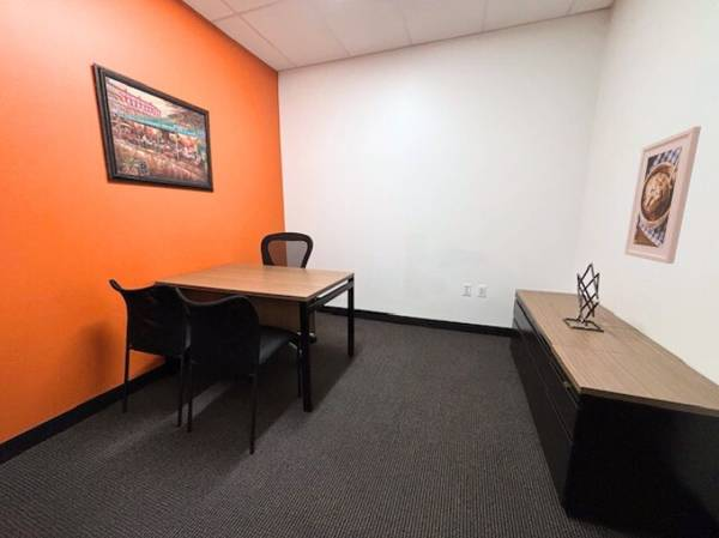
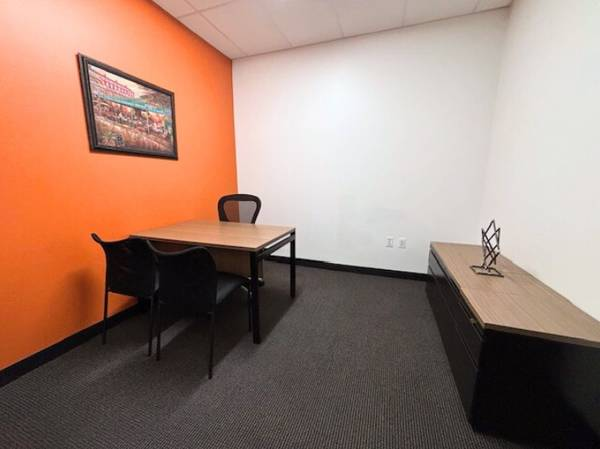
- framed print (655, 200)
